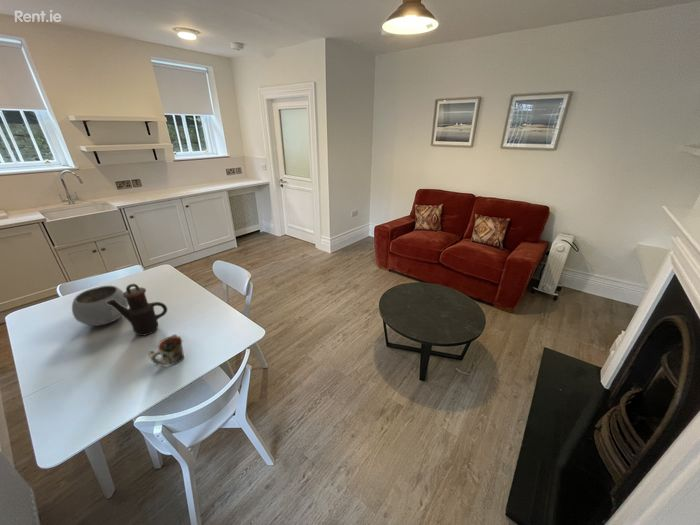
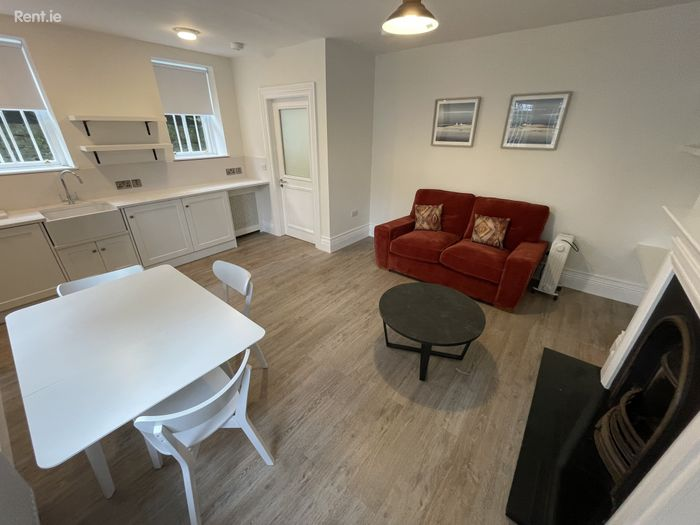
- bowl (102, 306)
- mug (167, 352)
- teapot (139, 308)
